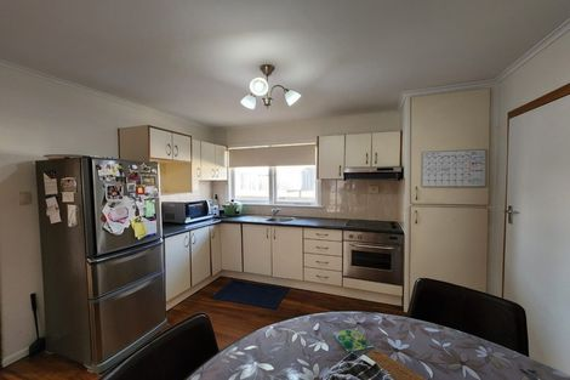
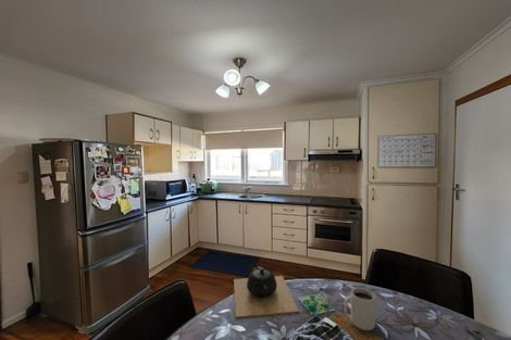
+ teapot (262, 282)
+ mug (359, 307)
